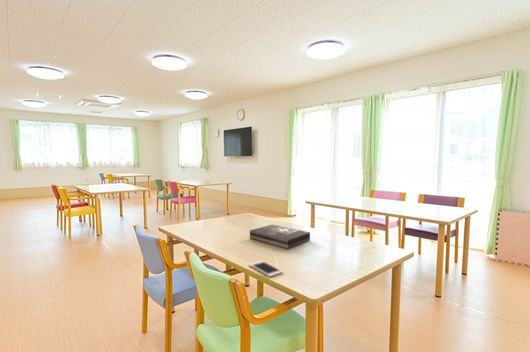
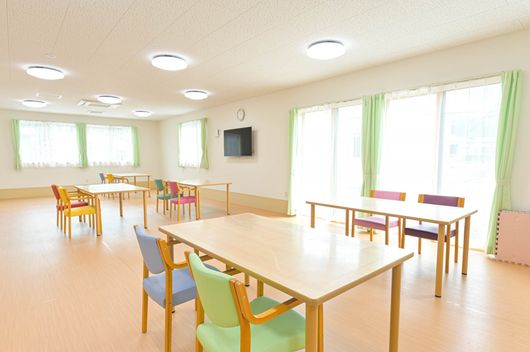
- cell phone (265, 268)
- first aid kit (279, 235)
